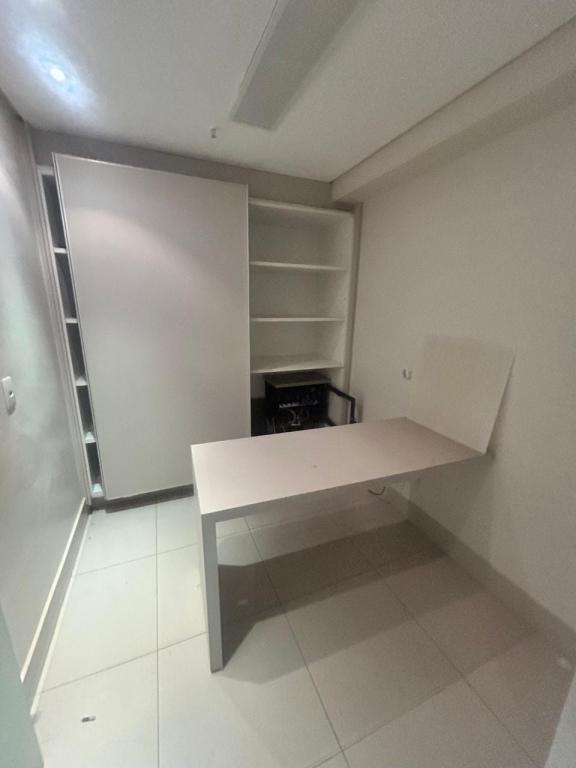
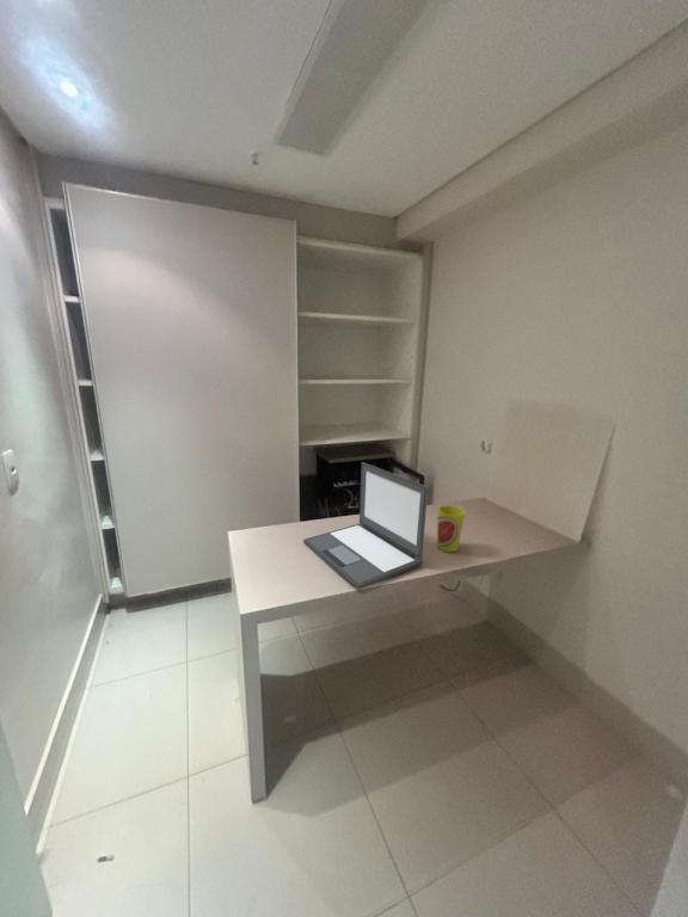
+ laptop (361, 517)
+ cup (449, 528)
